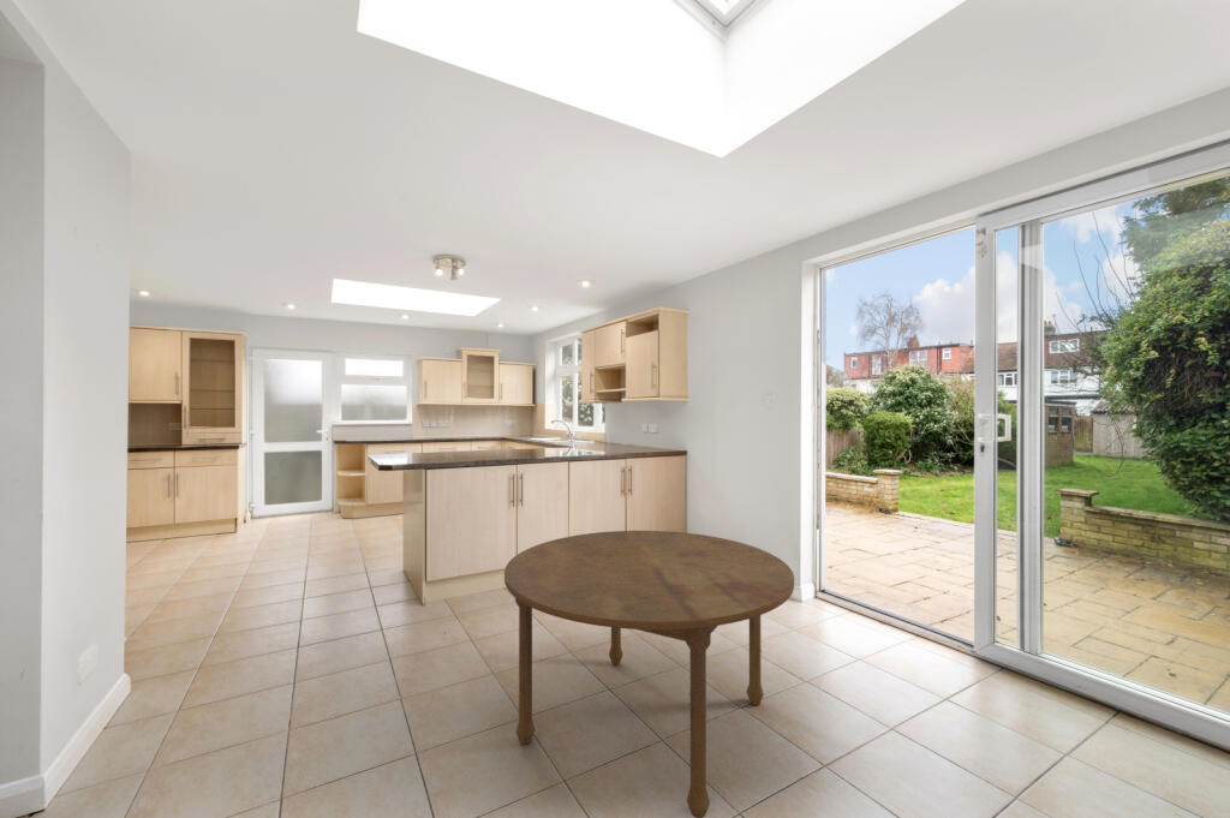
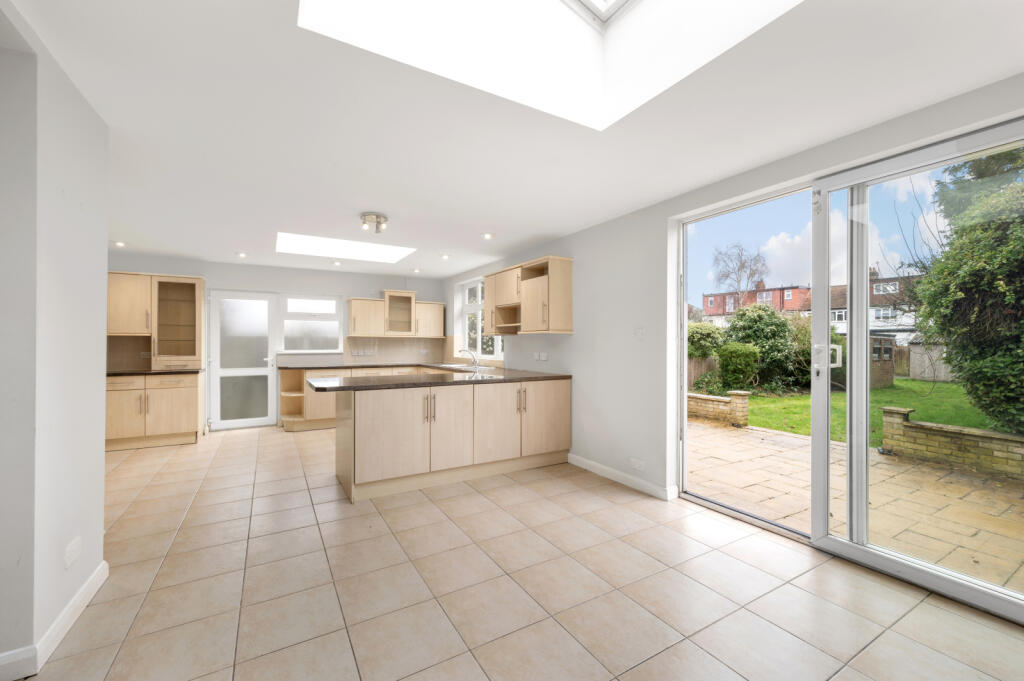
- dining table (649, 632)
